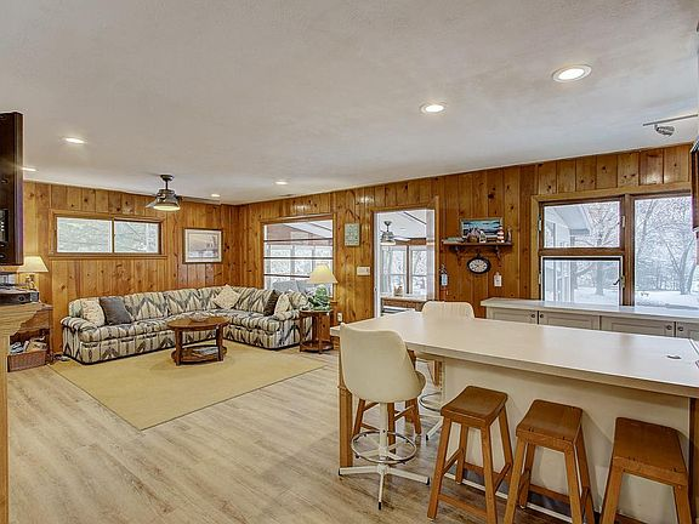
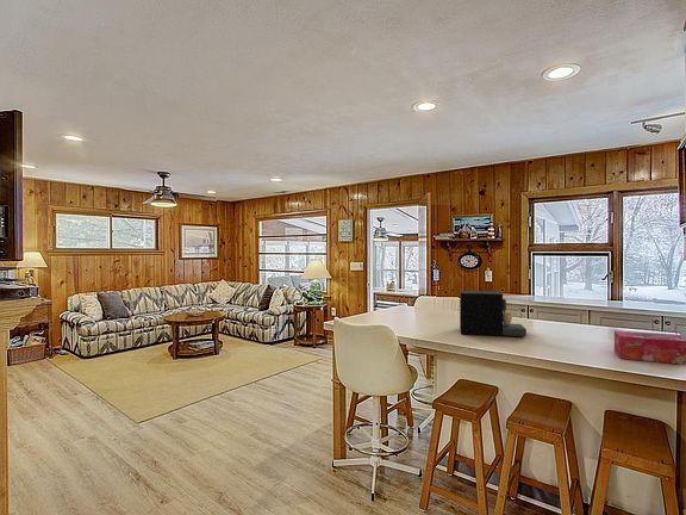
+ tissue box (655, 346)
+ coffee maker (491, 312)
